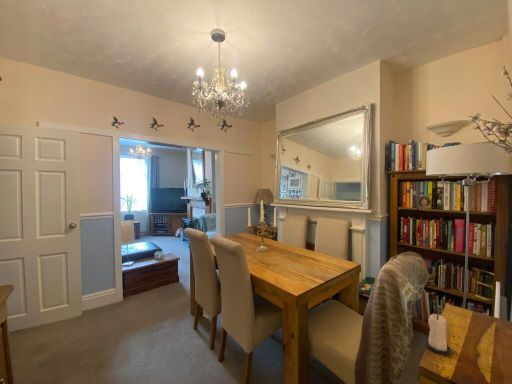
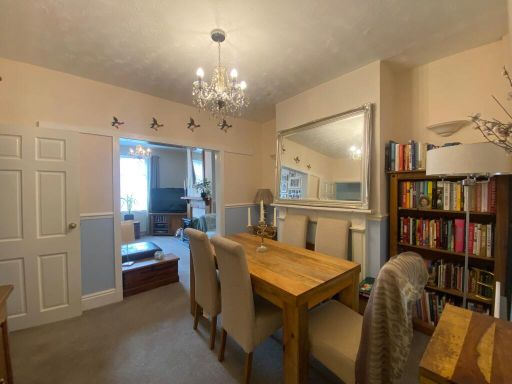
- candle (437, 330)
